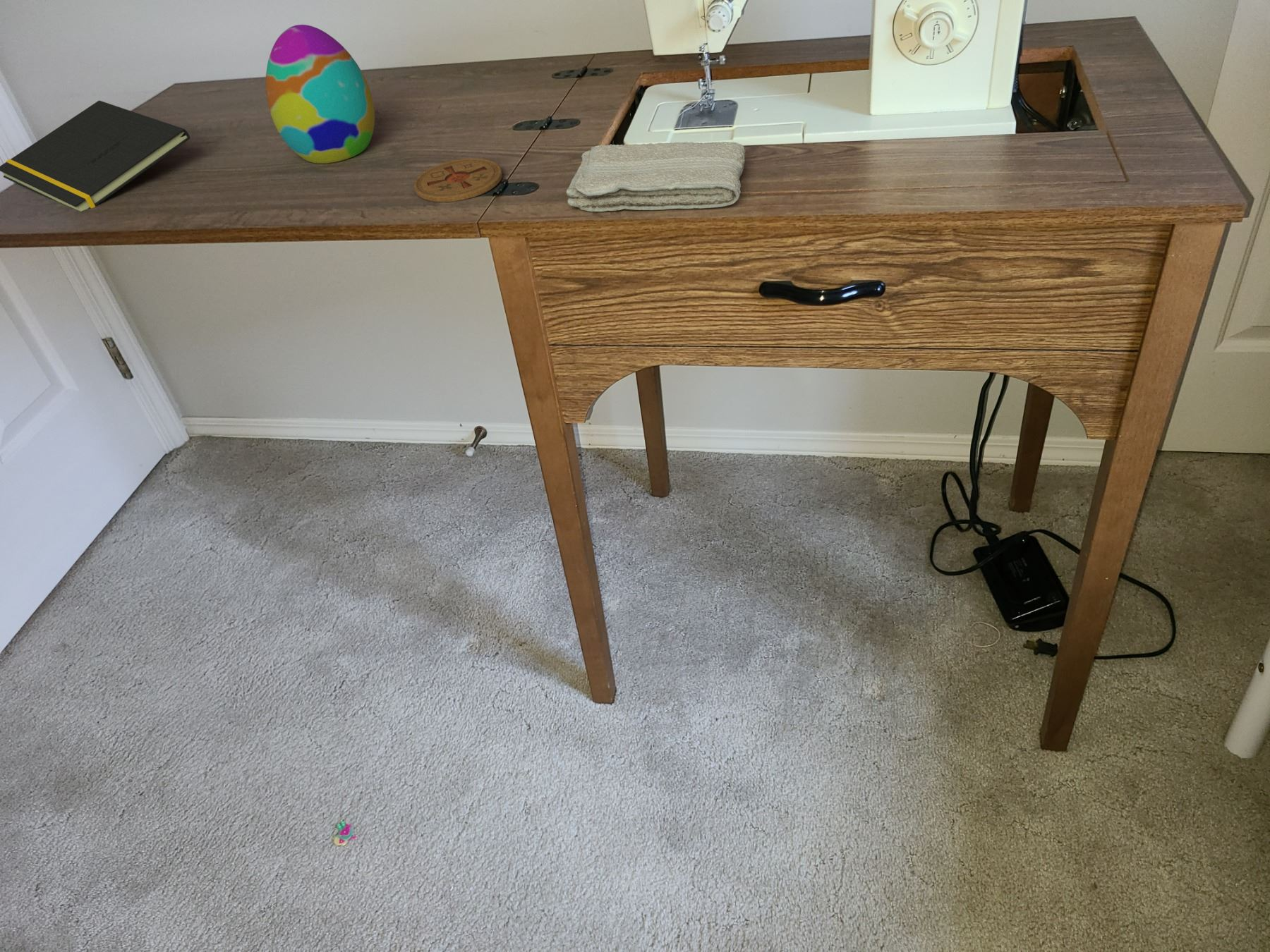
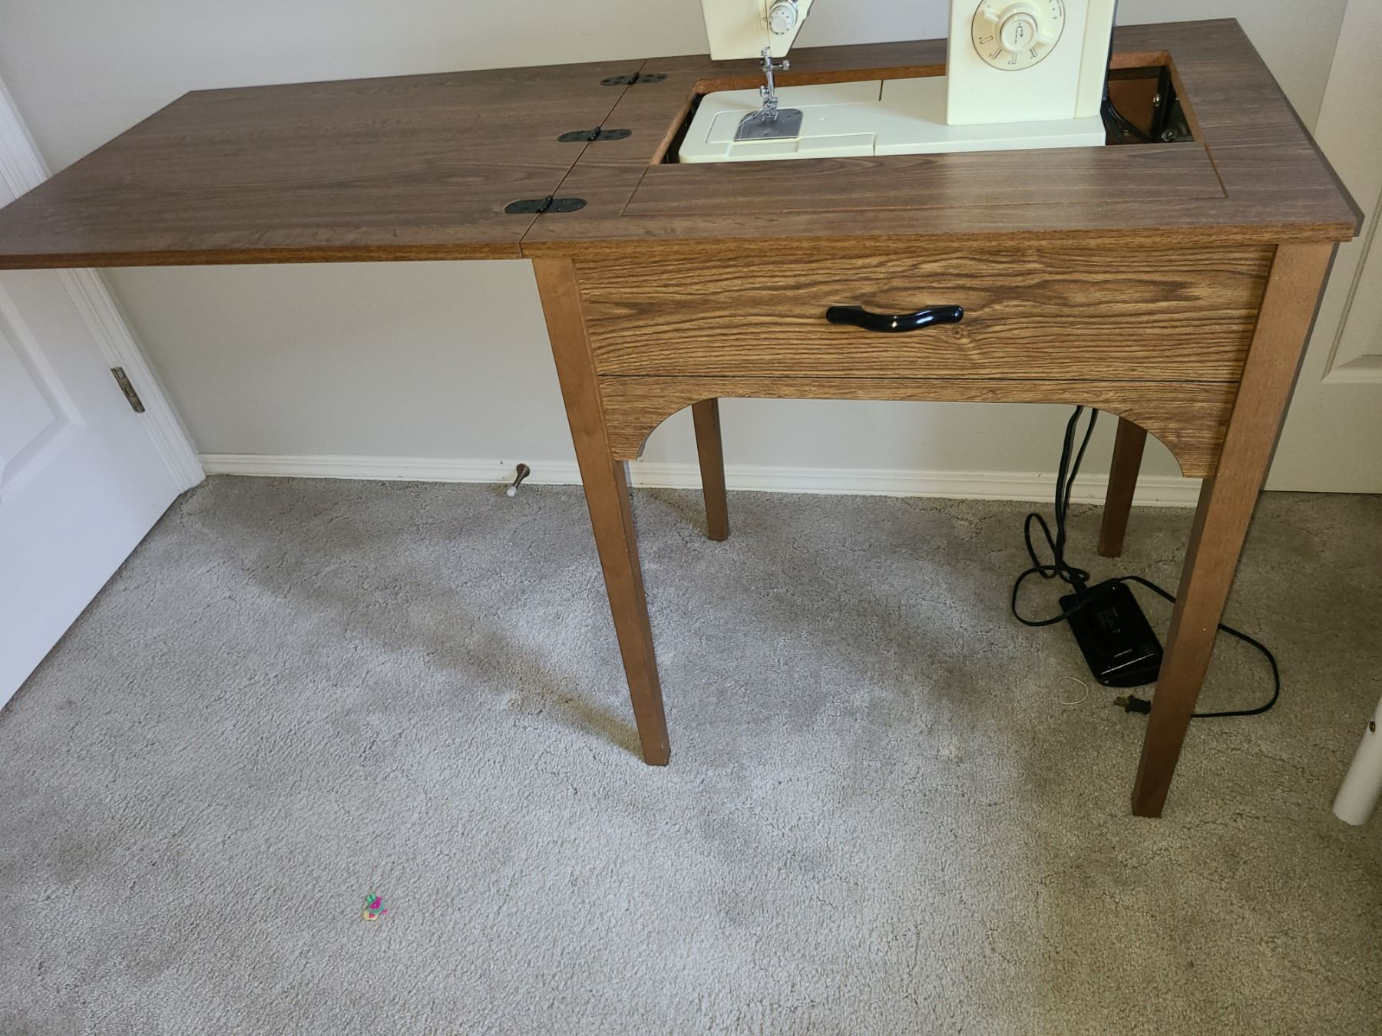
- notepad (91, 154)
- decorative egg (317, 90)
- washcloth (658, 173)
- coaster (458, 179)
